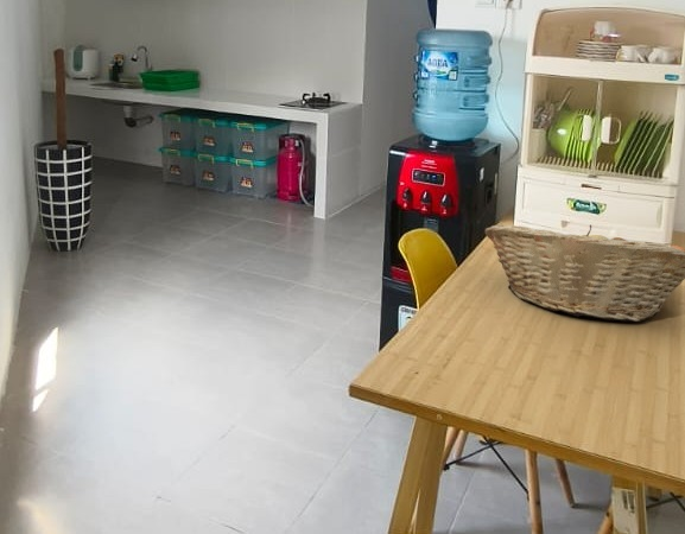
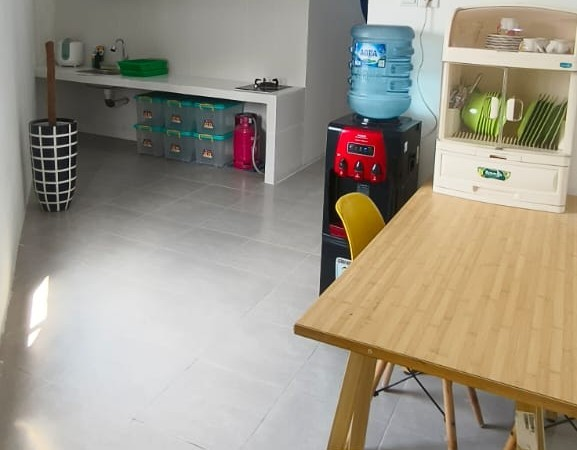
- fruit basket (585, 261)
